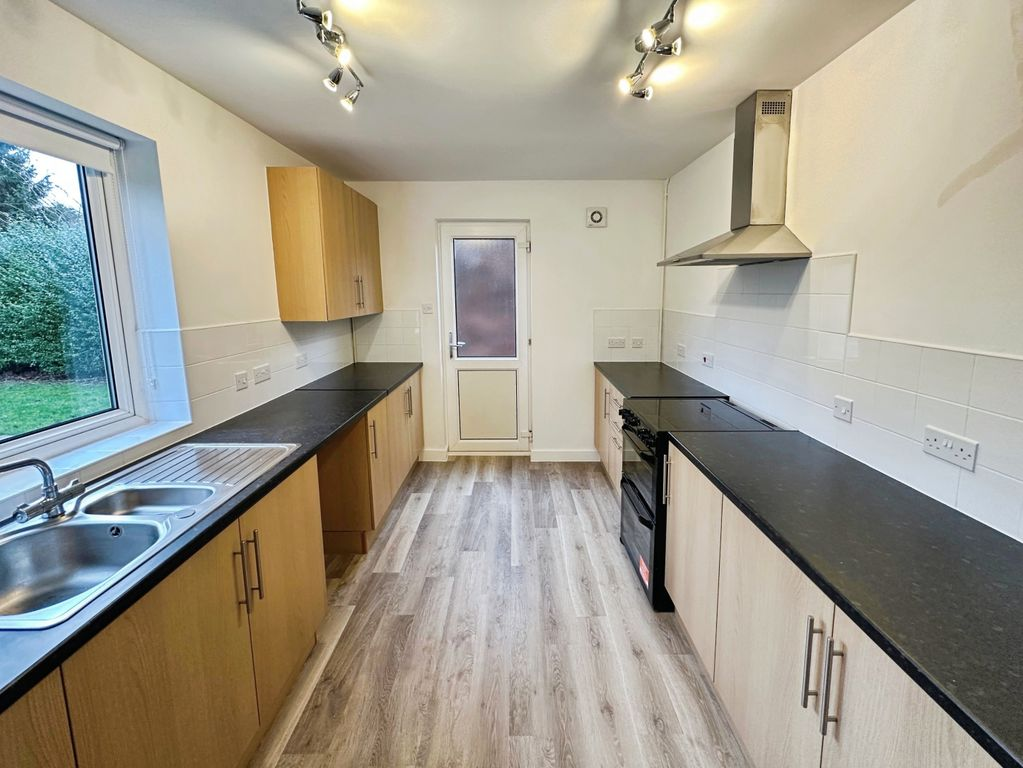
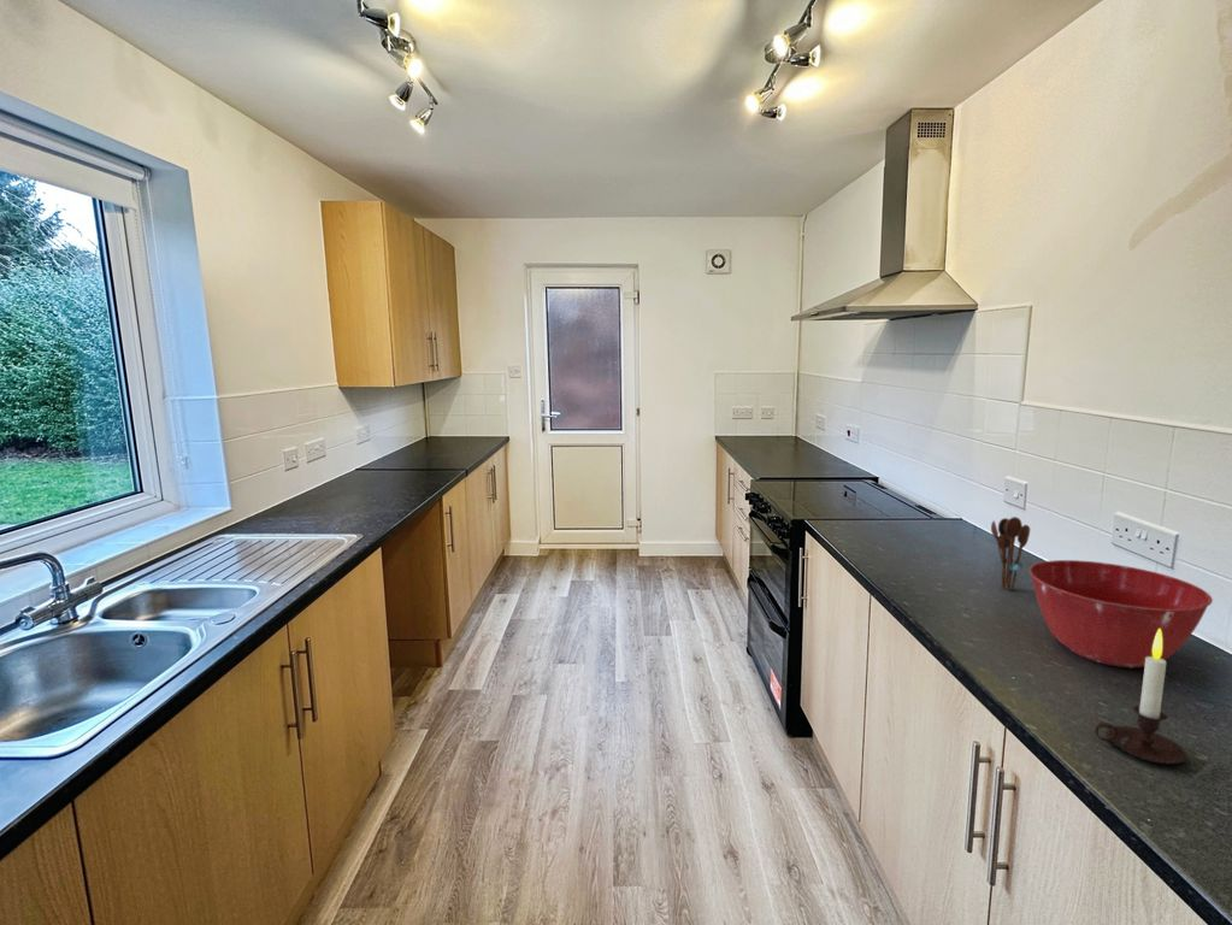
+ utensil holder (1009, 552)
+ mixing bowl (1109, 617)
+ candle (1143, 689)
